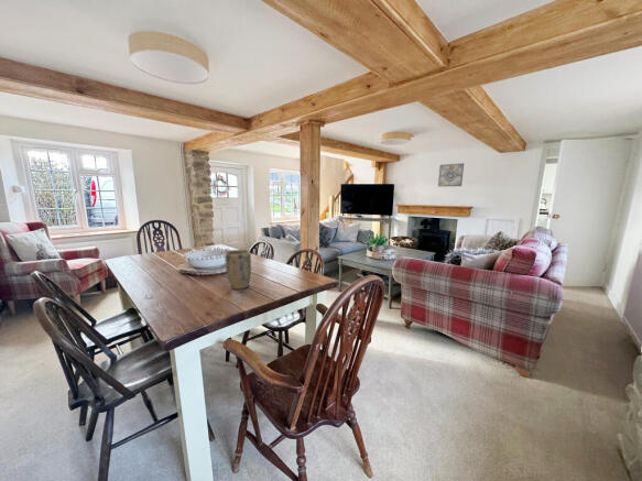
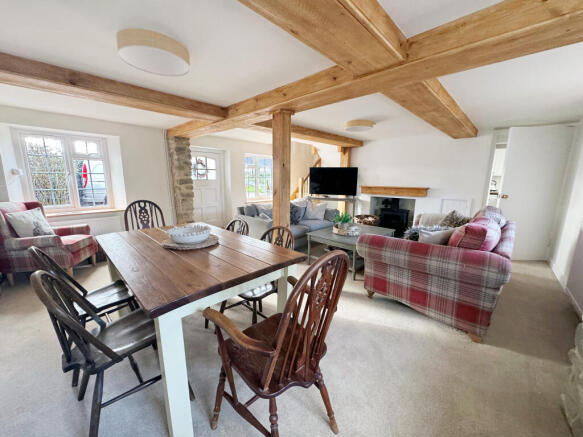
- plant pot (238, 269)
- wall art (450, 175)
